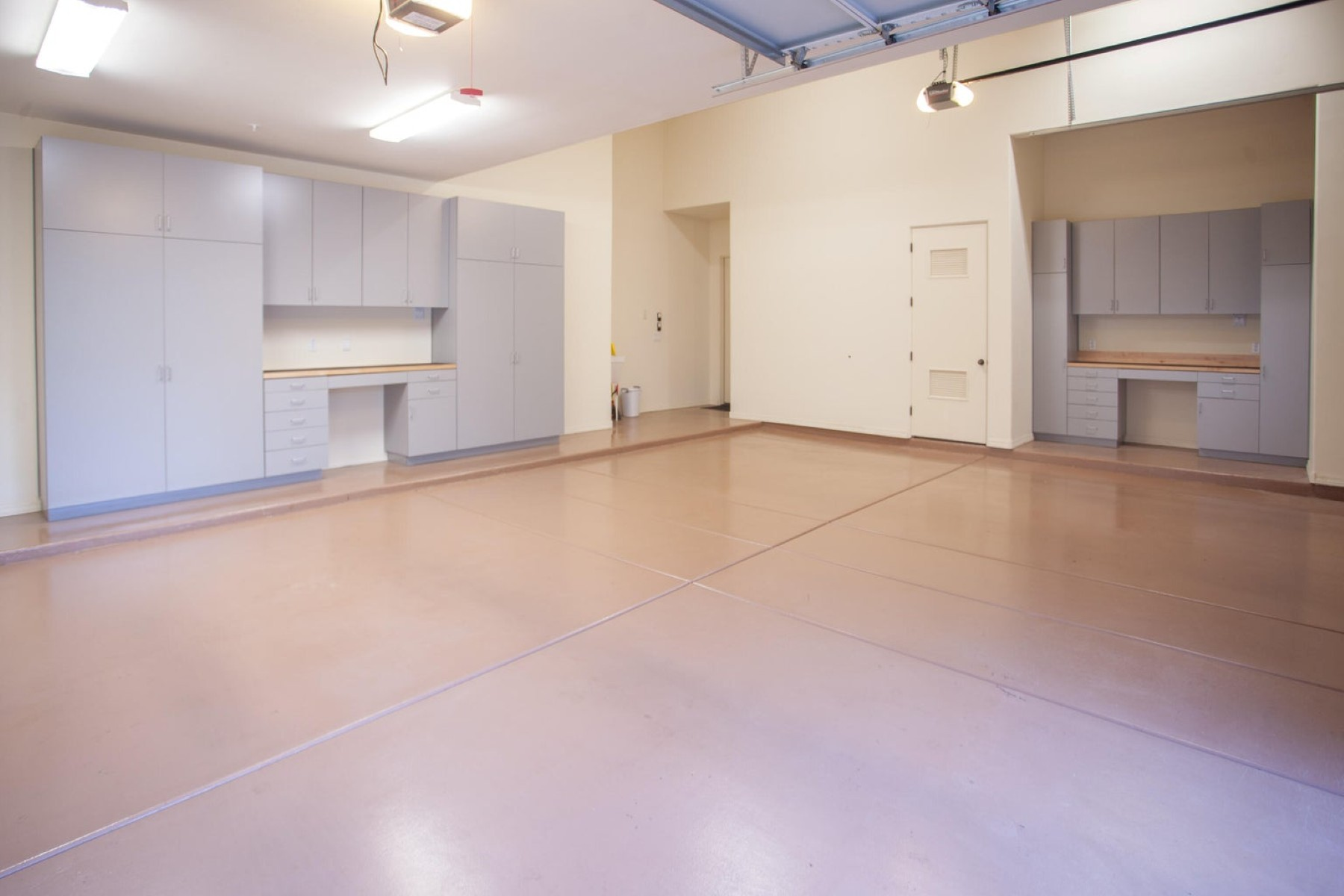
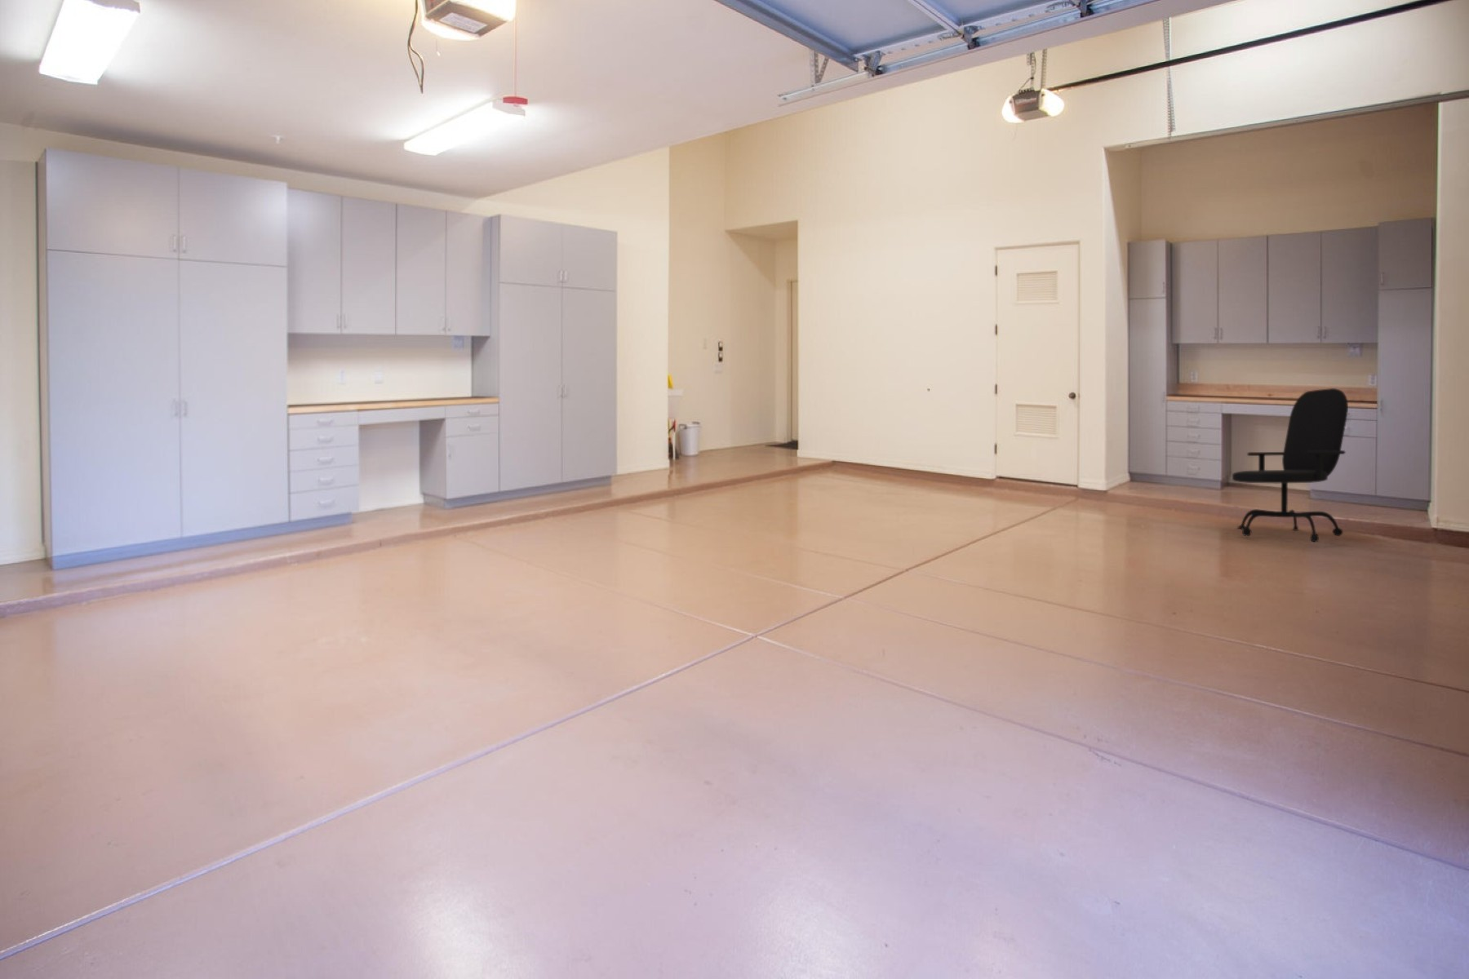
+ office chair (1286, 462)
